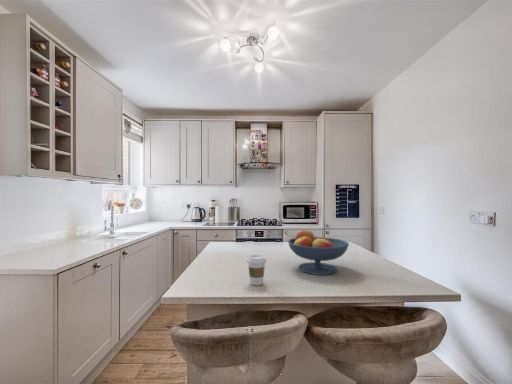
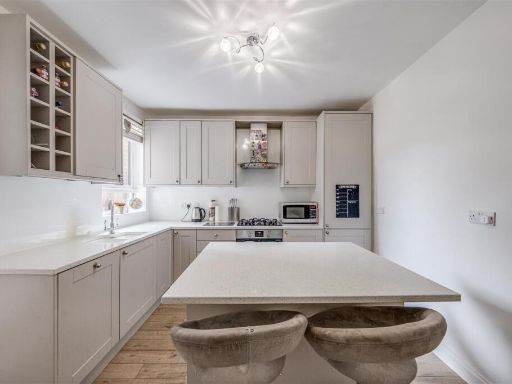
- fruit bowl (317, 250)
- coffee cup (256, 269)
